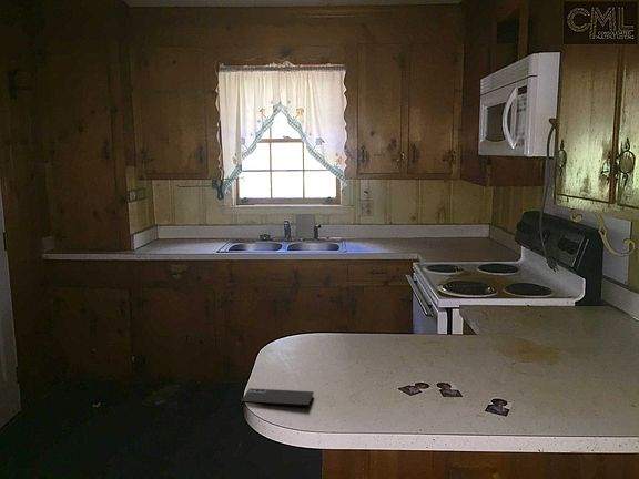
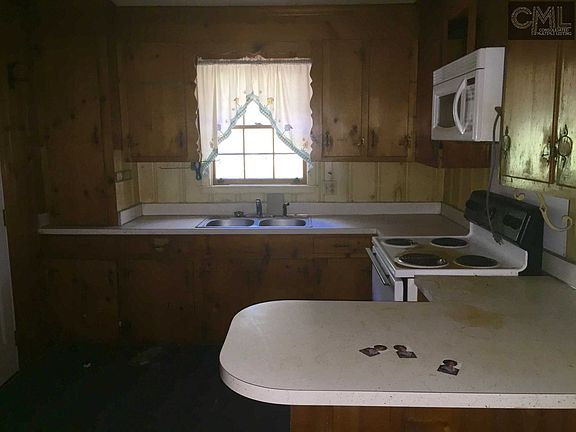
- smartphone (277, 396)
